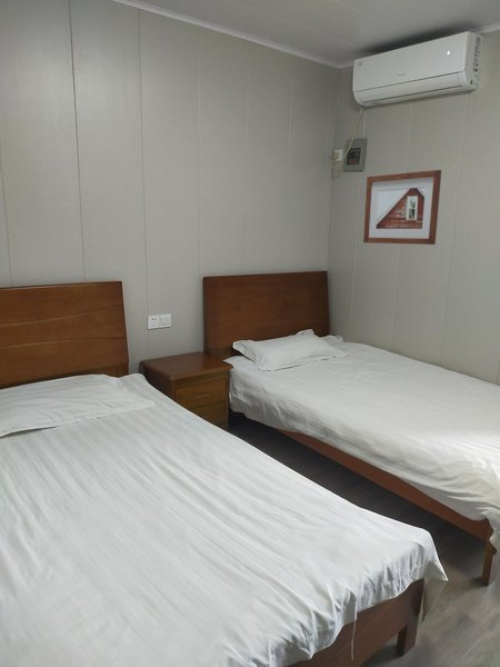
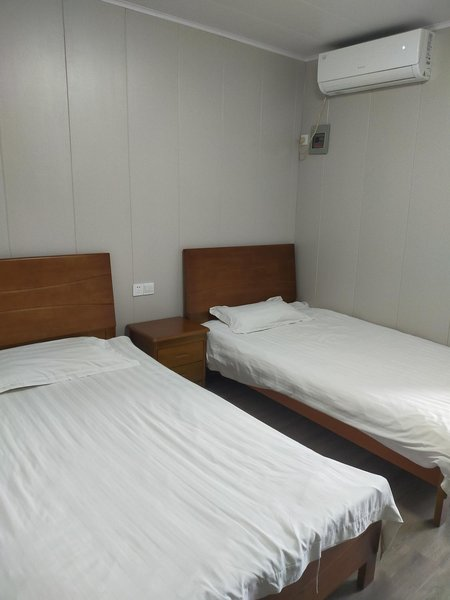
- picture frame (399, 209)
